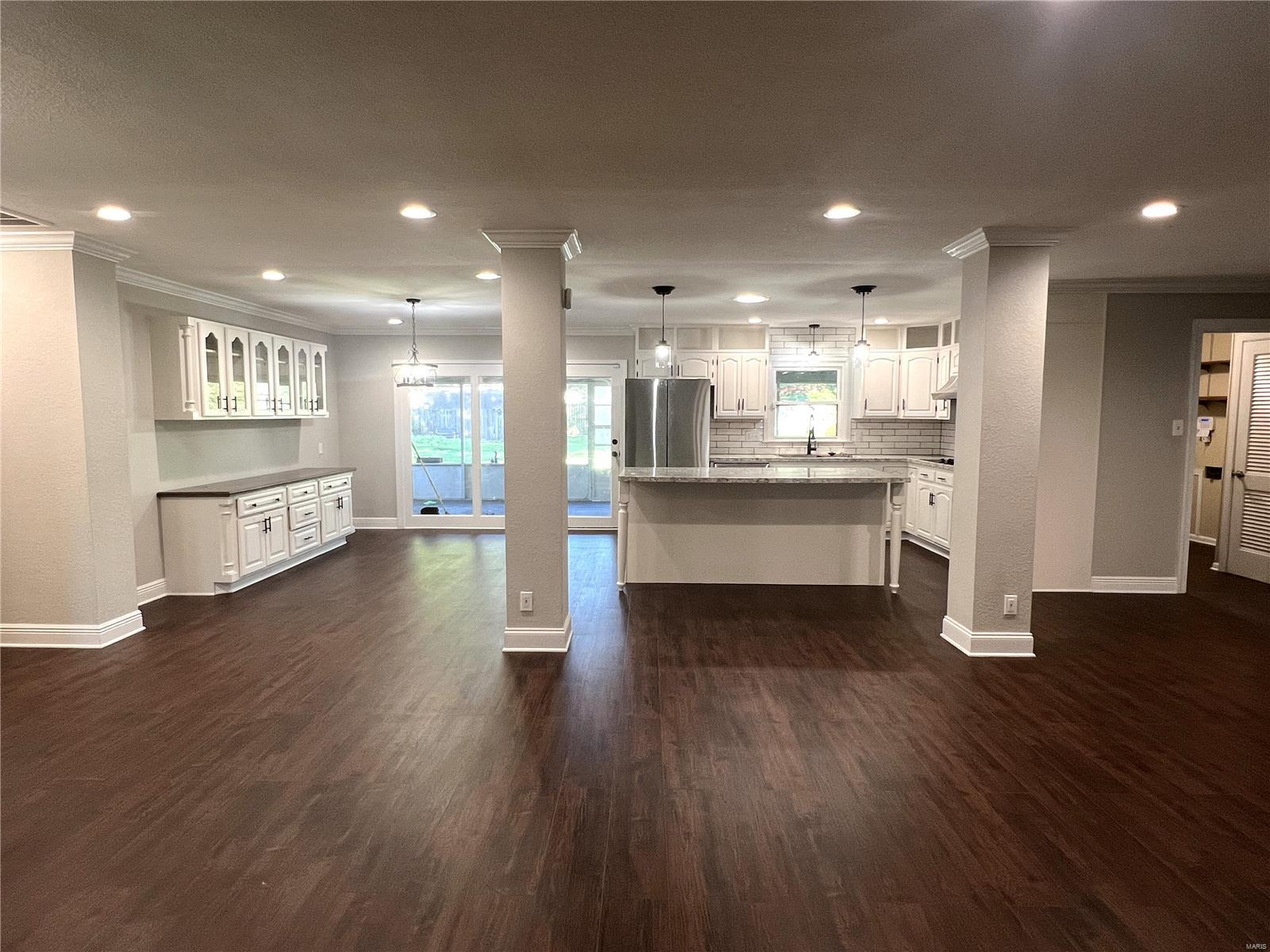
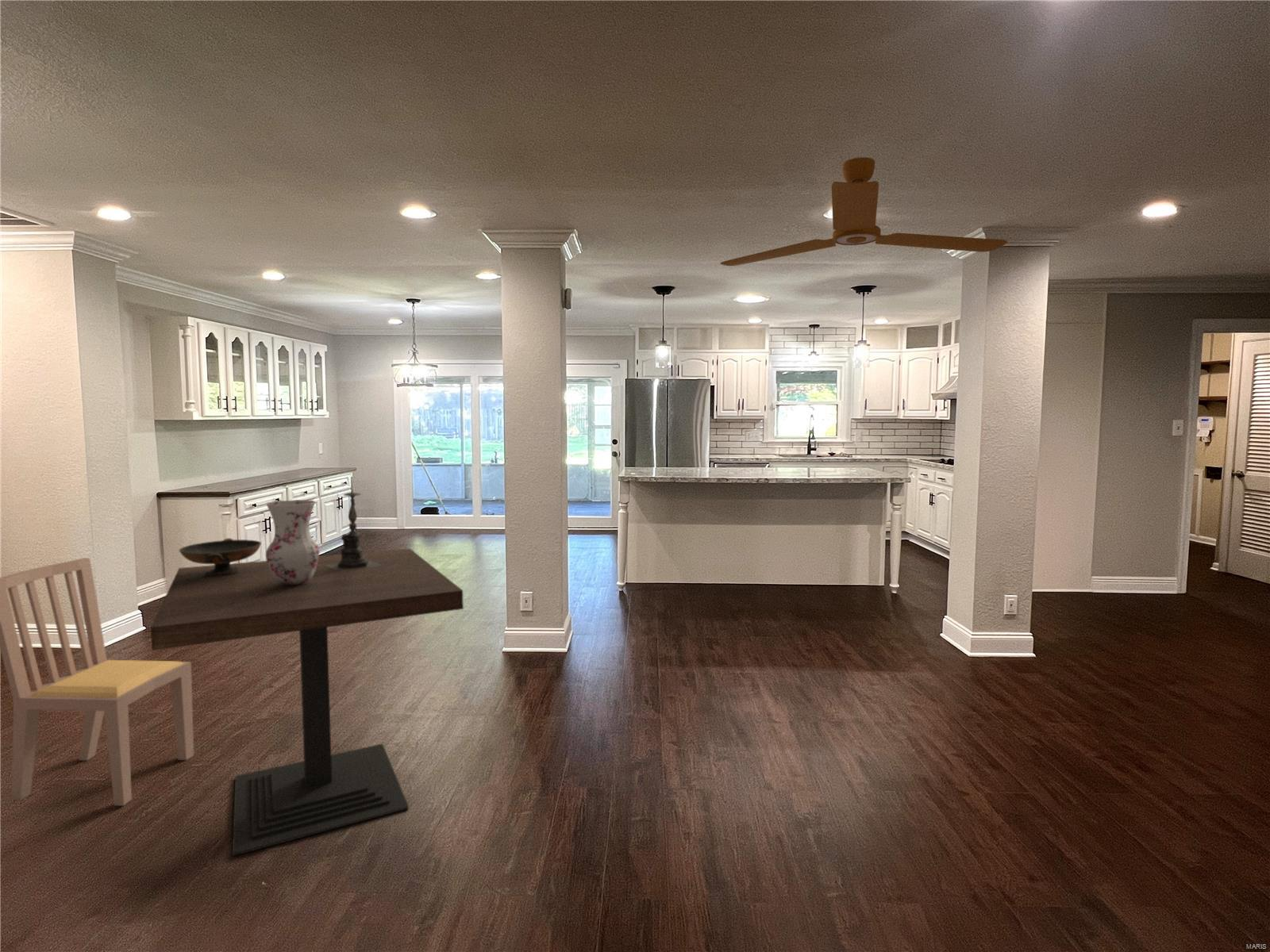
+ ceiling fan (856, 191)
+ dining chair (98, 674)
+ dining table (315, 687)
+ candle holder (352, 523)
+ decorative bowl (221, 559)
+ vase (292, 543)
